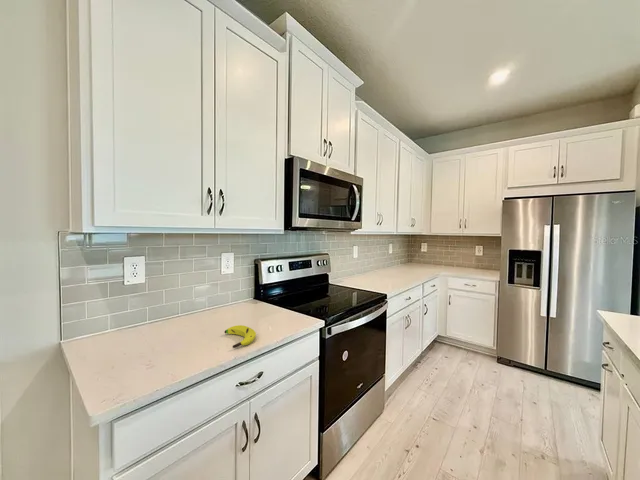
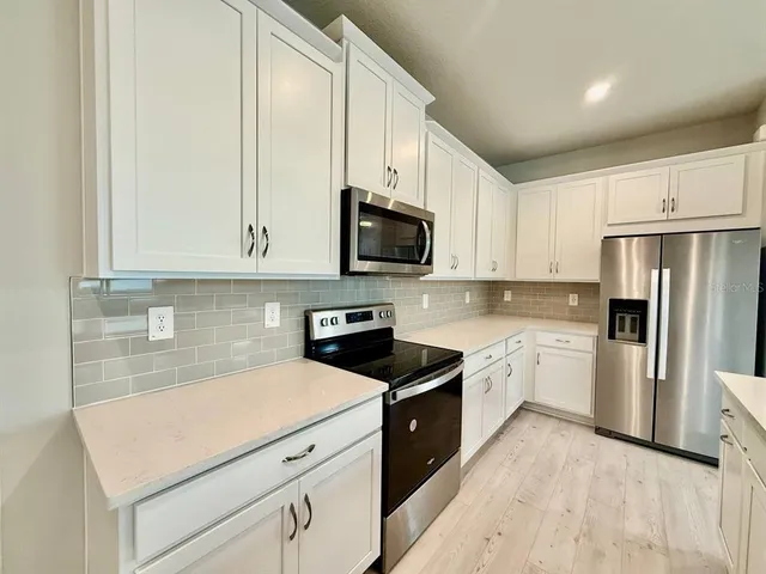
- banana (236, 333)
